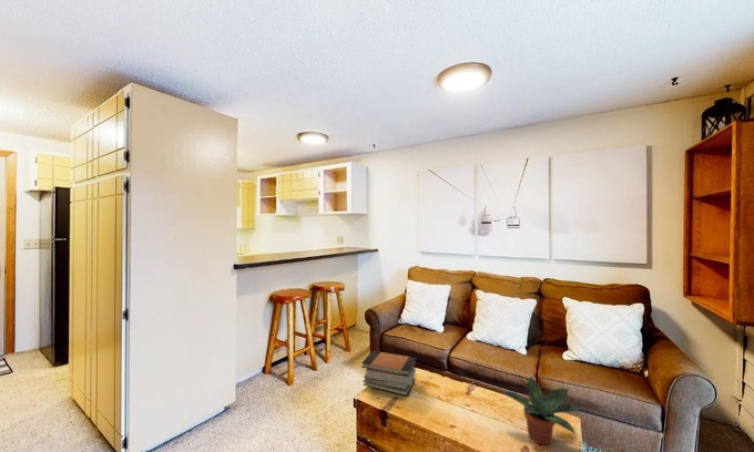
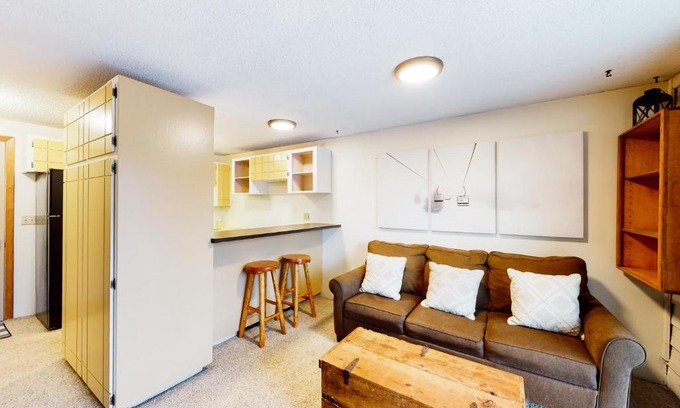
- book stack (389, 371)
- potted plant (540, 409)
